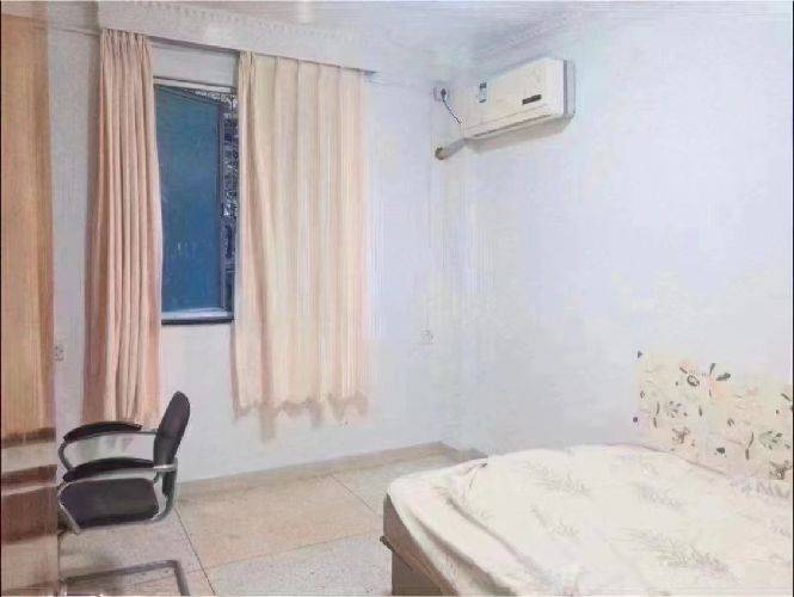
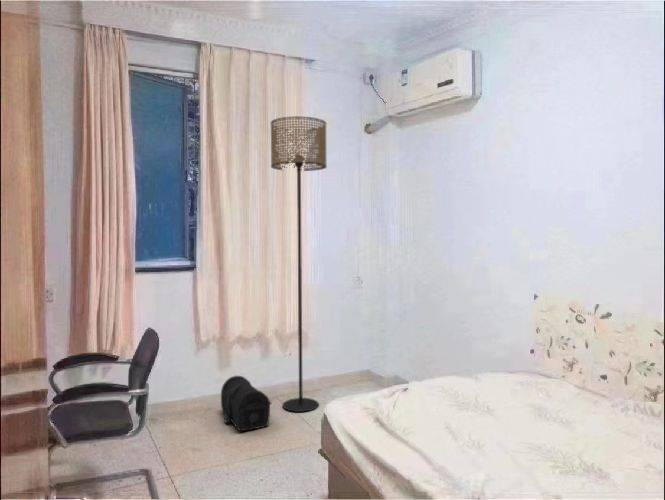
+ treasure chest (243, 401)
+ floor lamp (299, 265)
